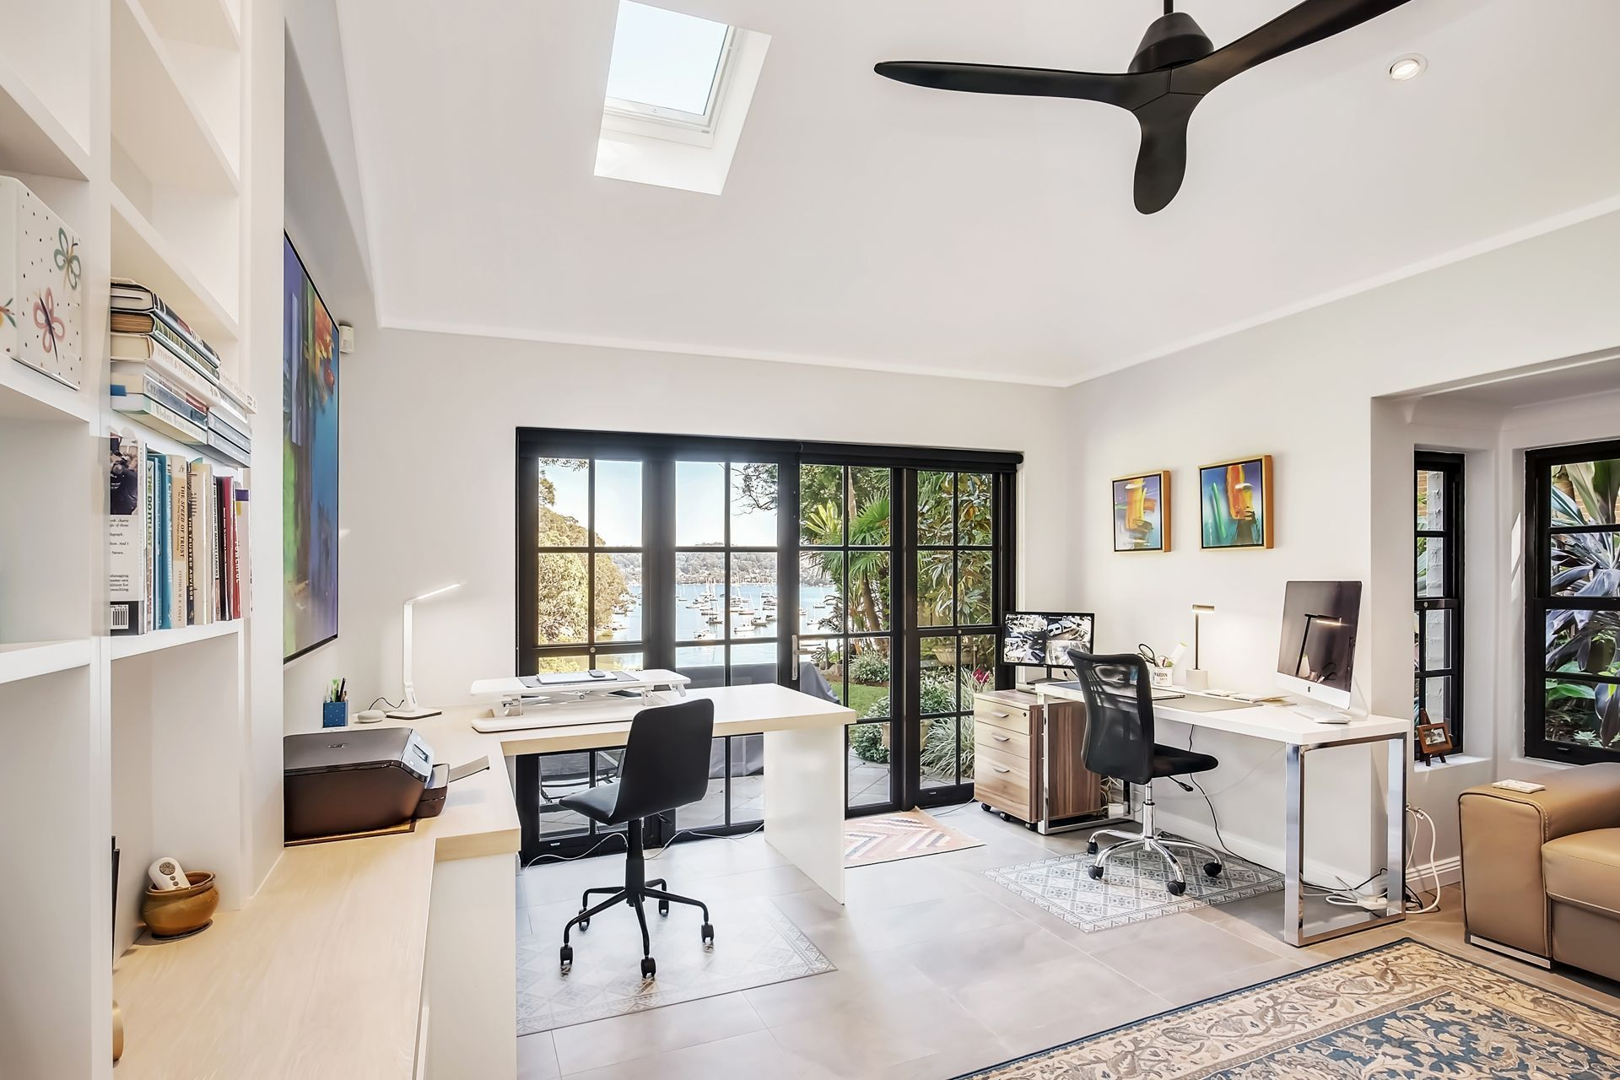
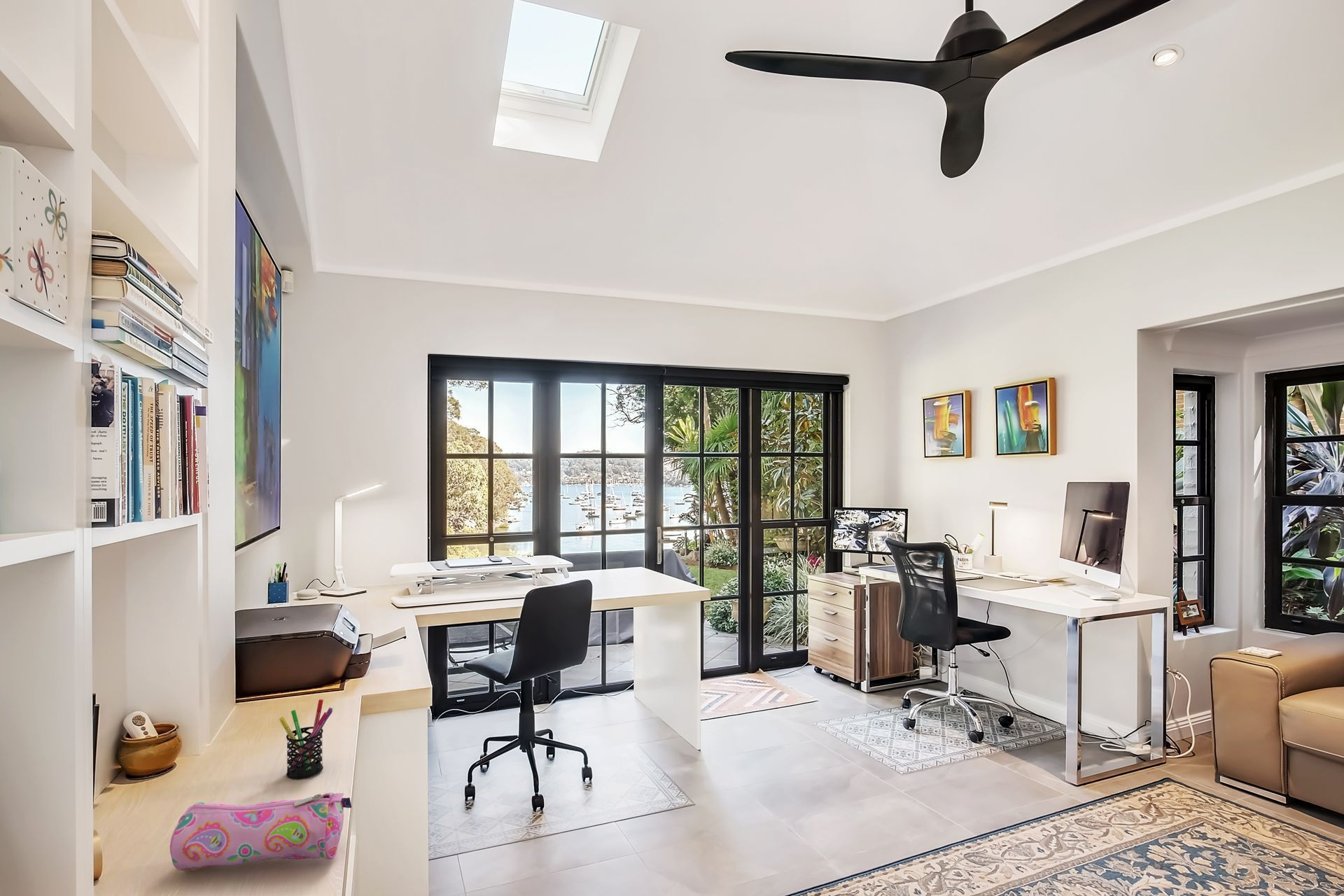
+ pen holder (305, 736)
+ pencil case (264, 829)
